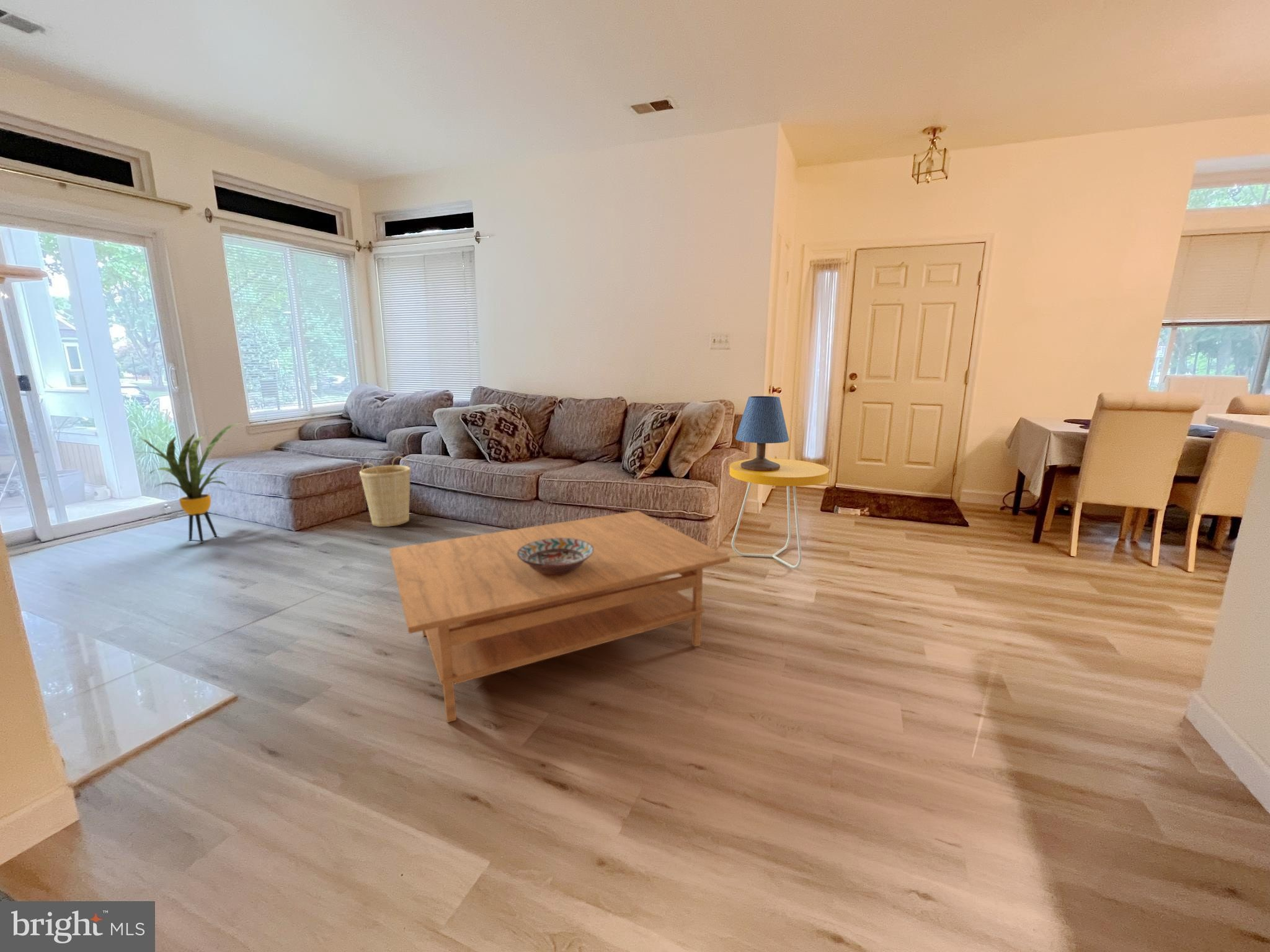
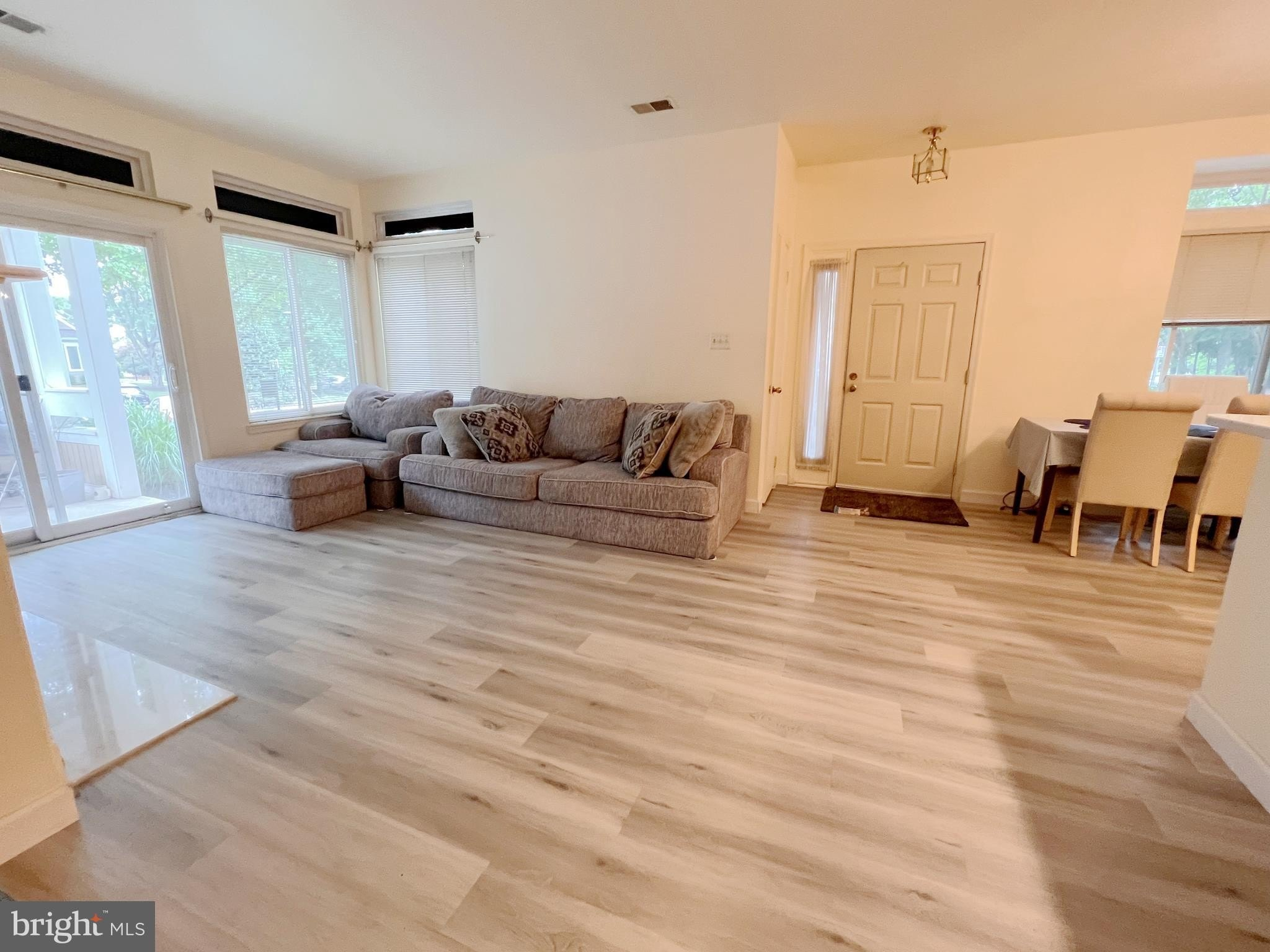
- side table (788, 513)
- coffee table (557, 597)
- decorative bowl (556, 558)
- house plant (200, 483)
- table lamp (762, 432)
- basket (388, 491)
